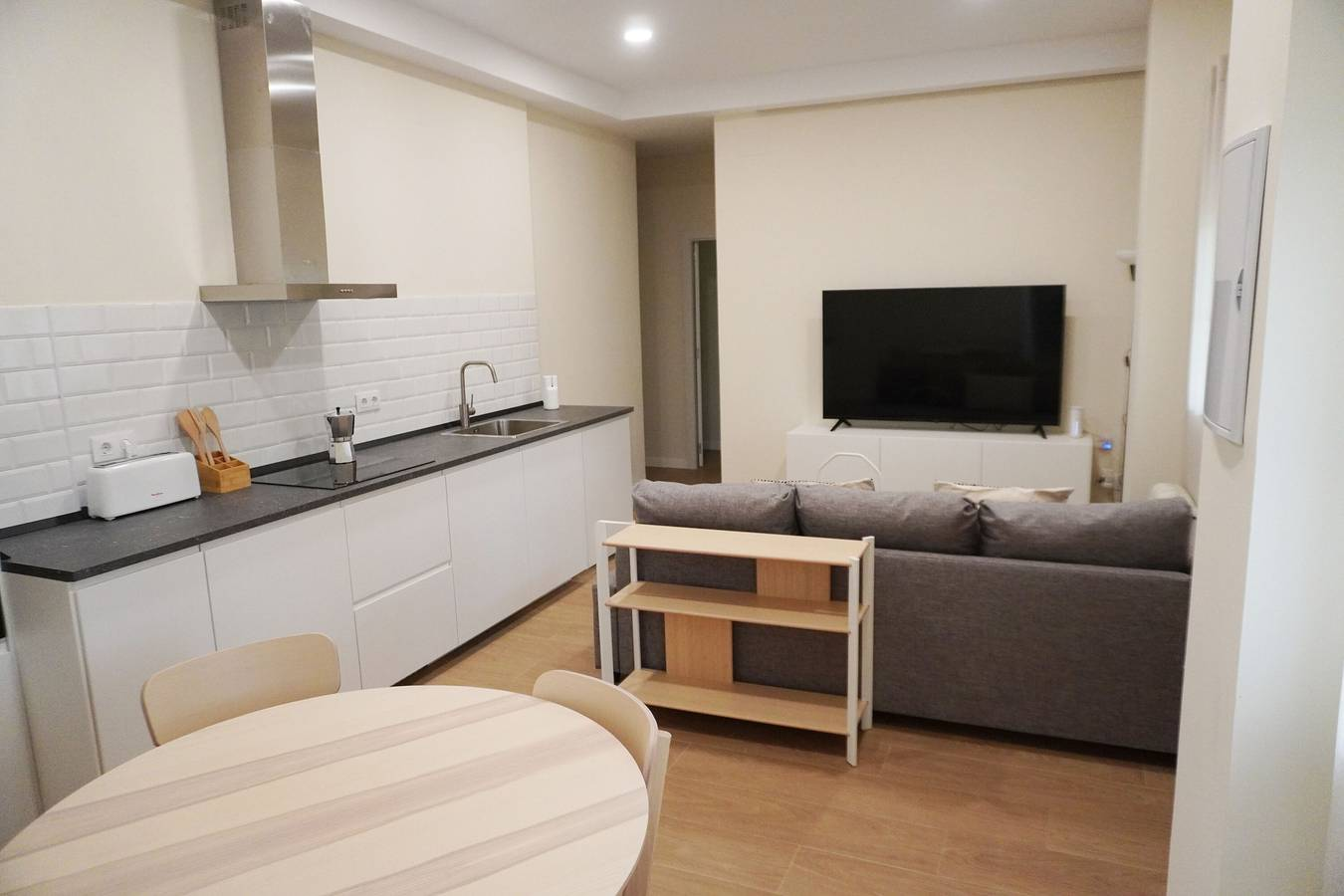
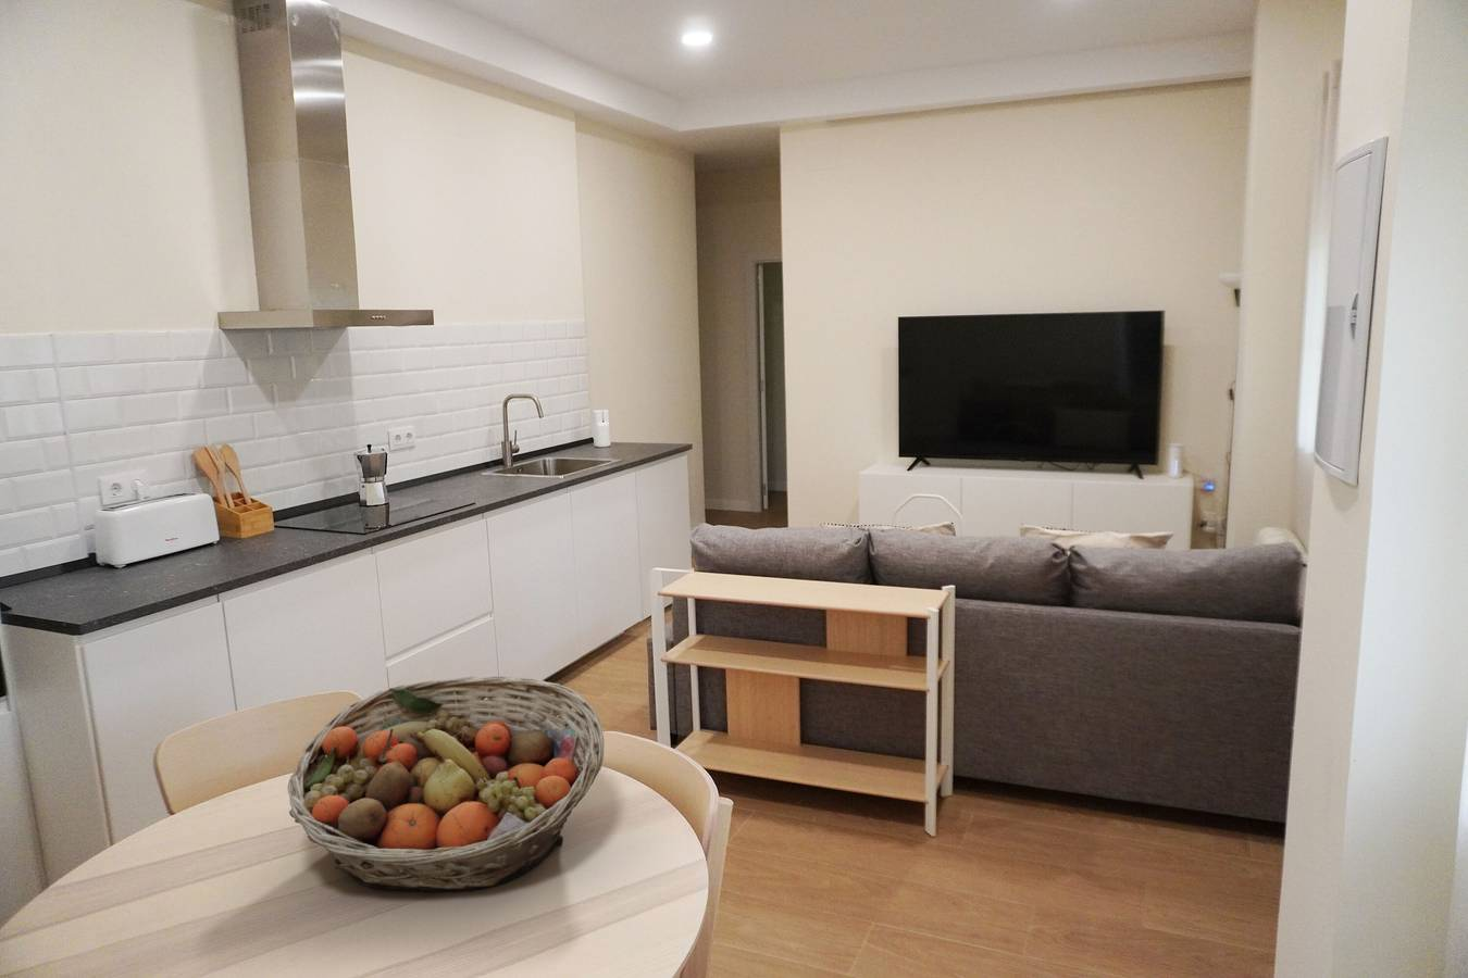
+ fruit basket (451, 778)
